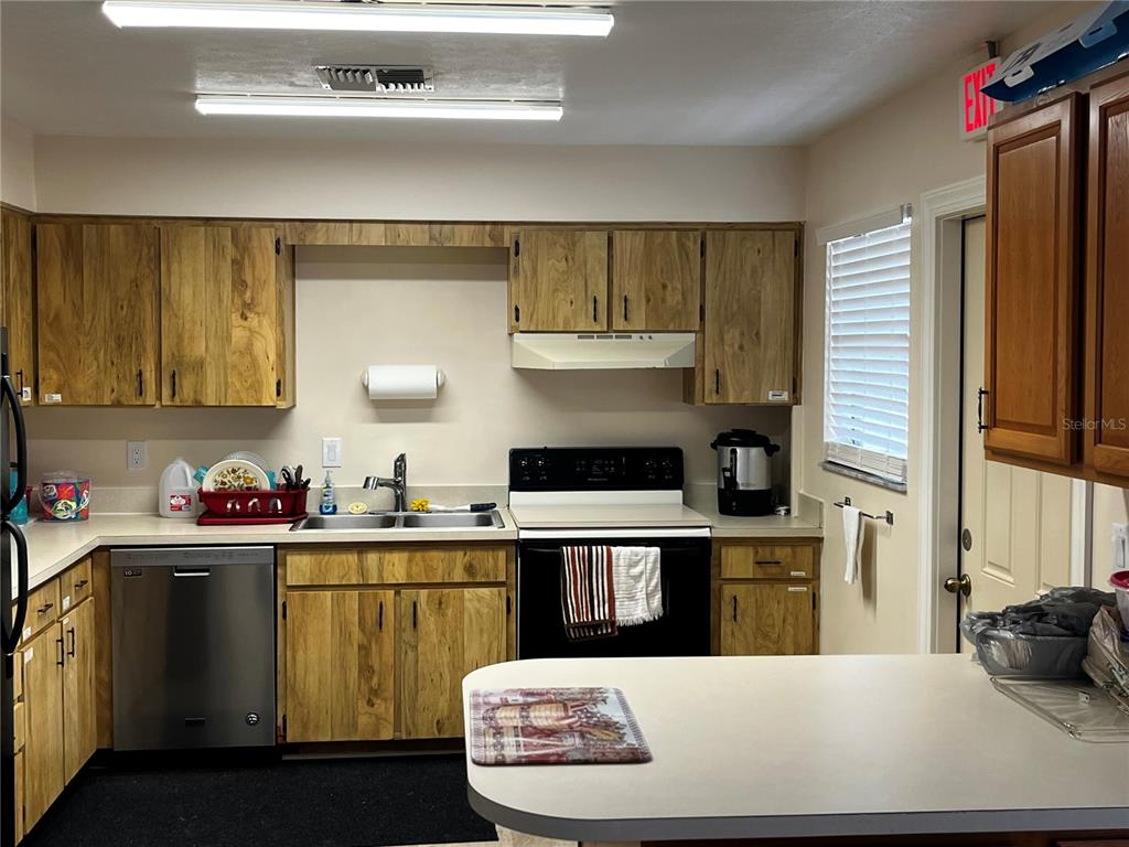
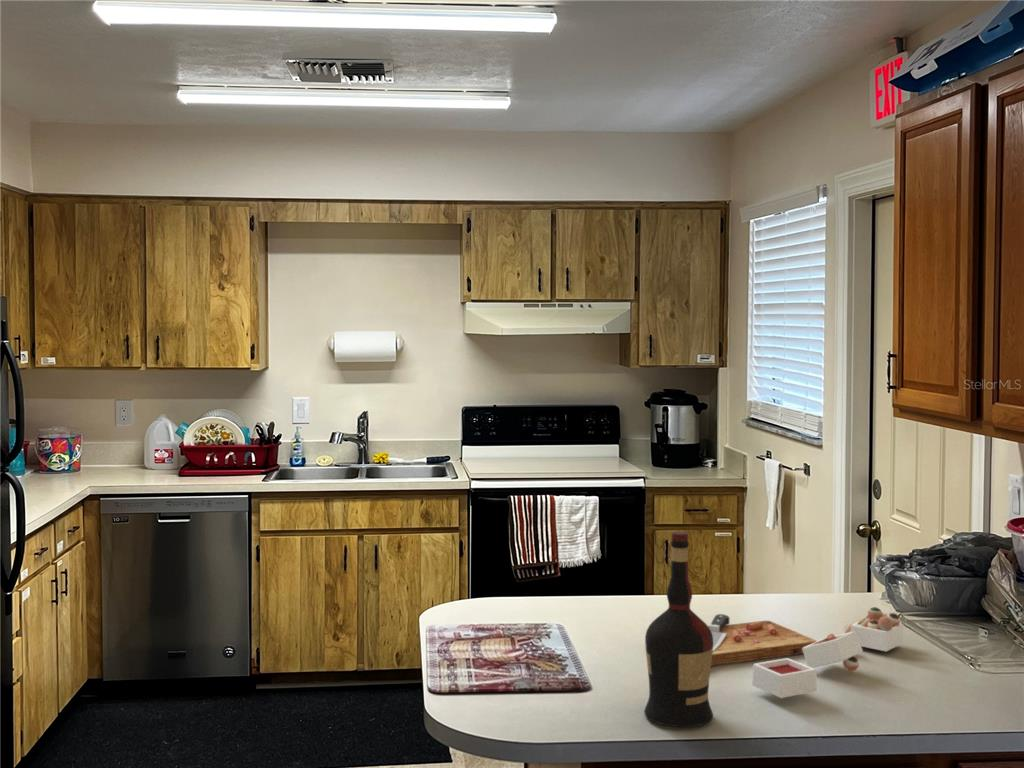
+ liquor (679, 625)
+ cutting board (763, 632)
